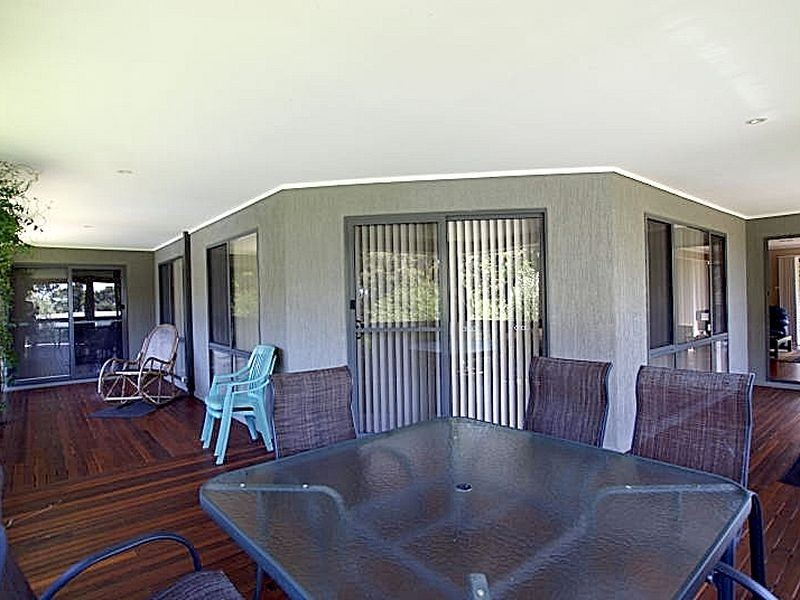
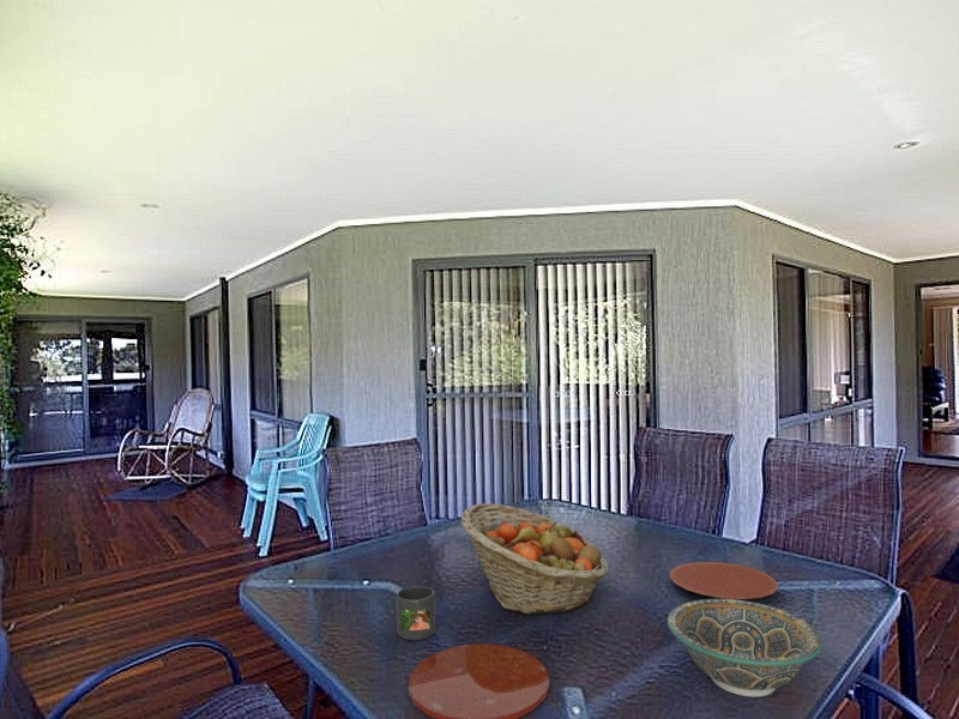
+ fruit basket (532, 550)
+ bowl (741, 653)
+ plate (478, 679)
+ plate (722, 582)
+ mug (416, 609)
